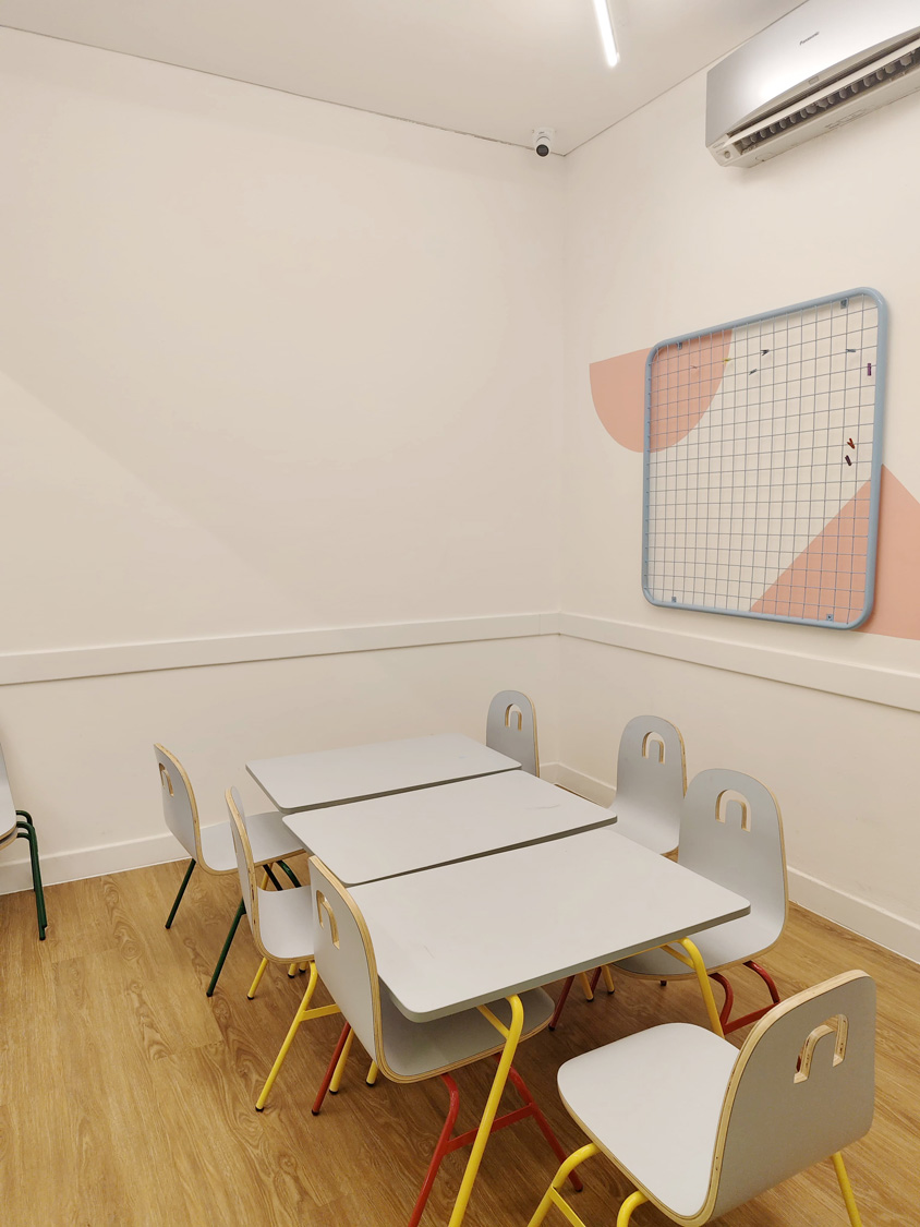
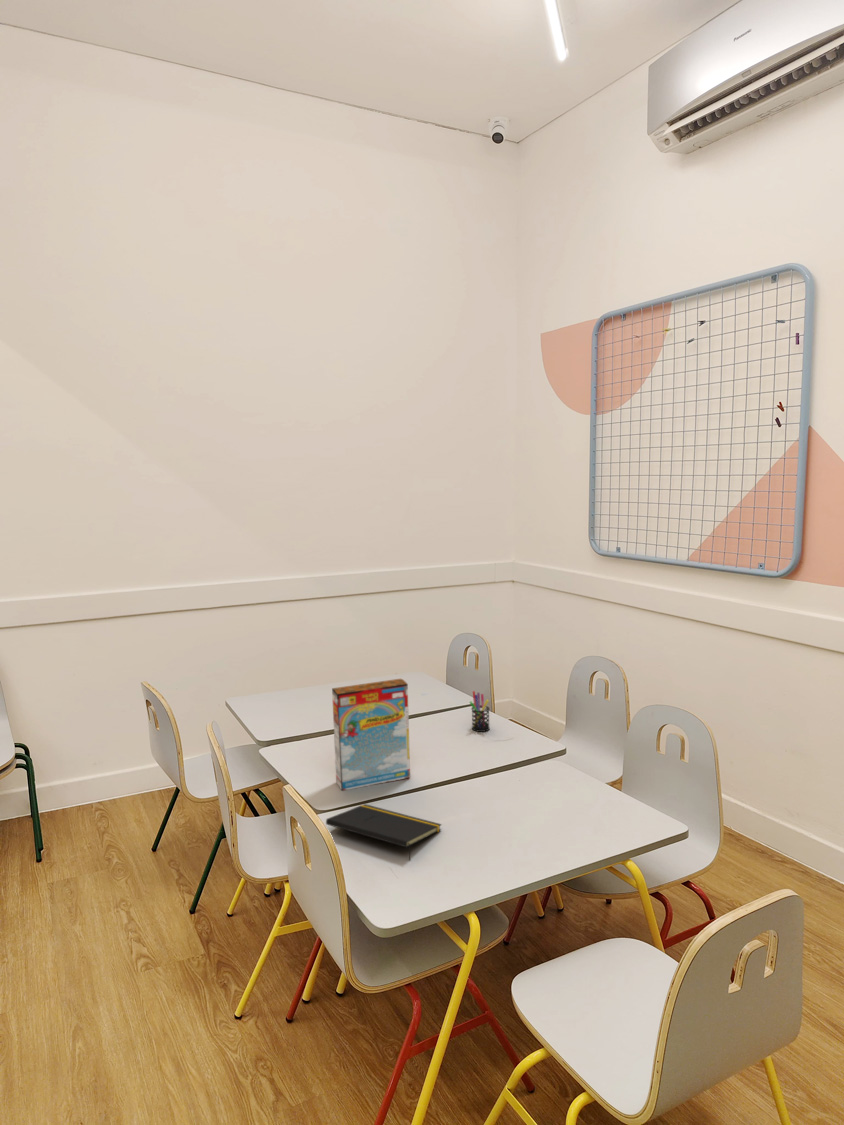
+ notepad (384, 824)
+ cereal box (371, 733)
+ pen holder (478, 711)
